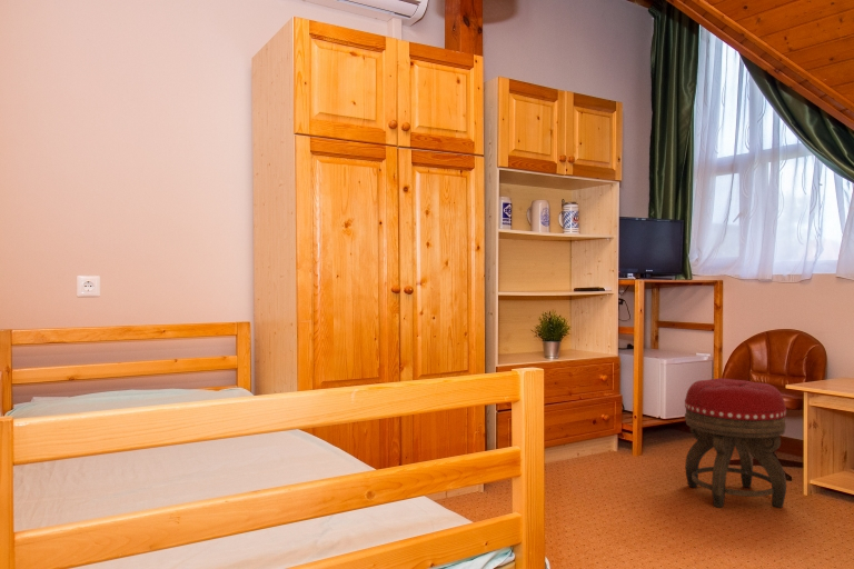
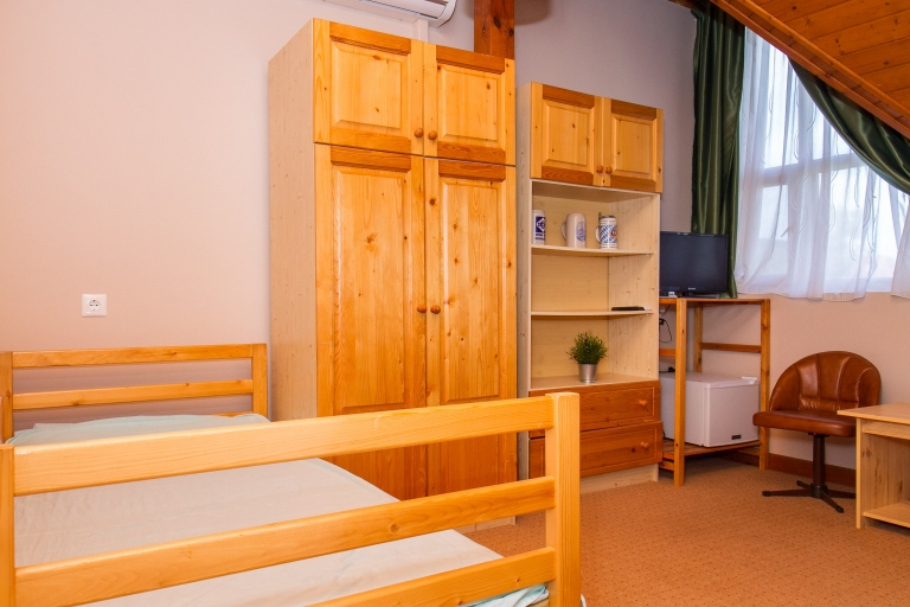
- footstool (733, 438)
